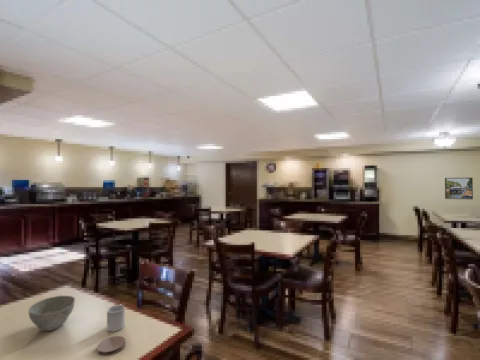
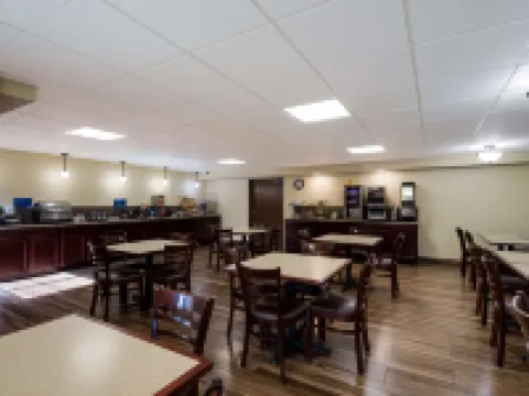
- cup (117, 315)
- coaster (111, 345)
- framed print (458, 188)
- bowl (52, 314)
